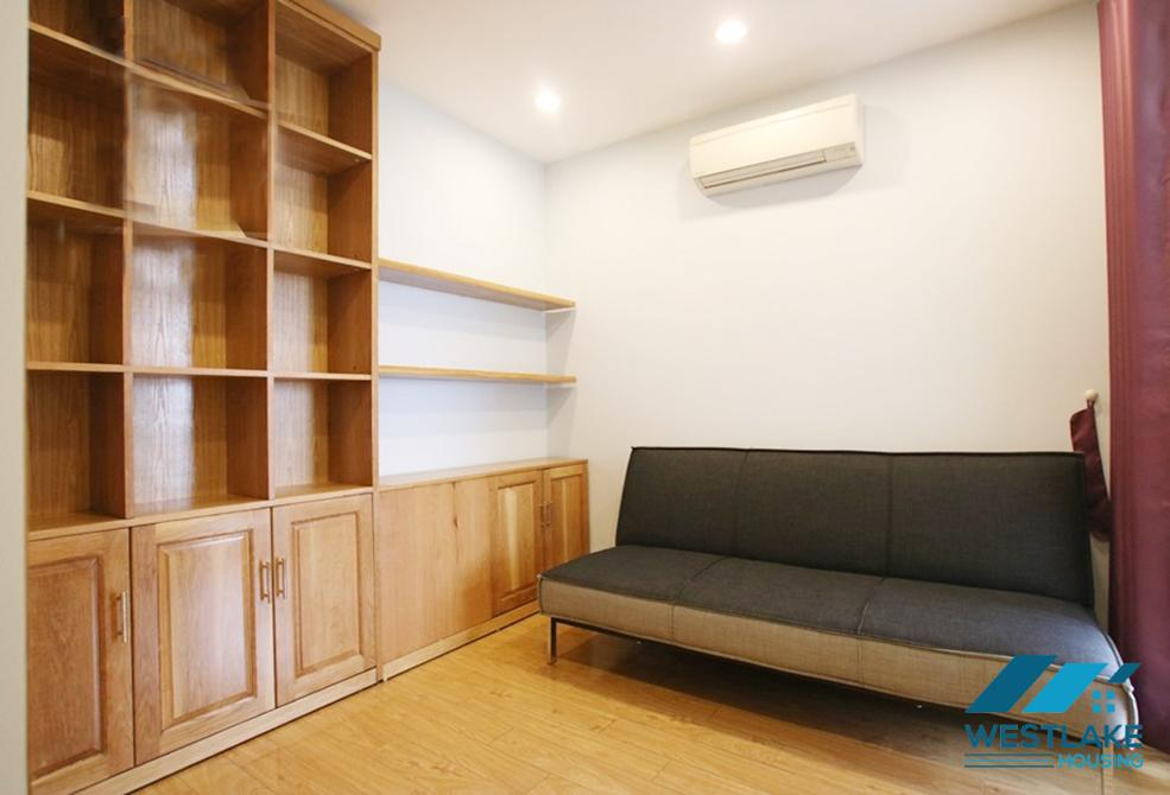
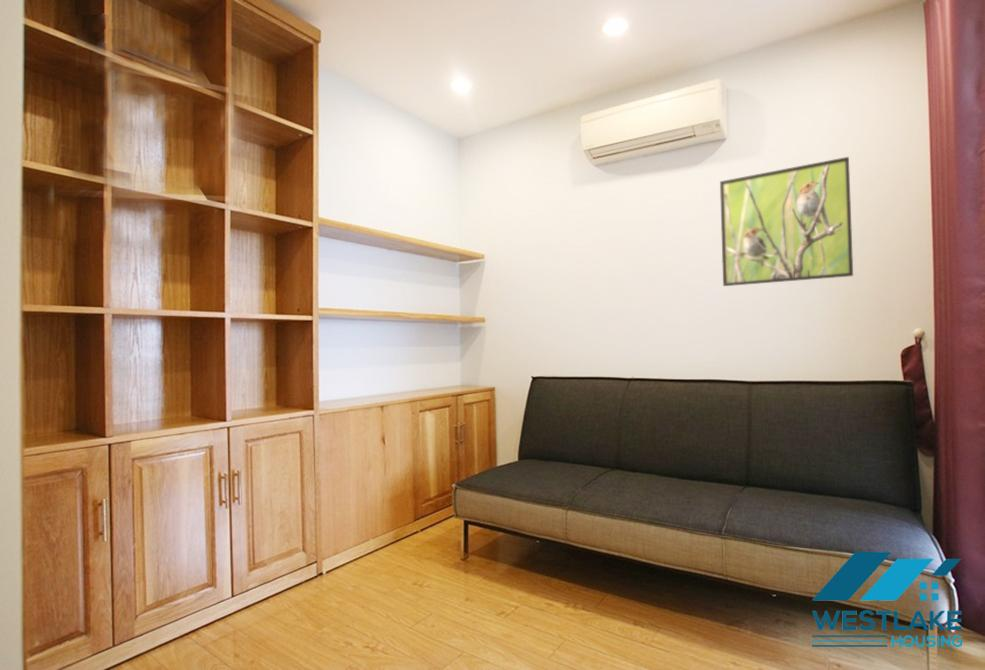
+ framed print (782, 225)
